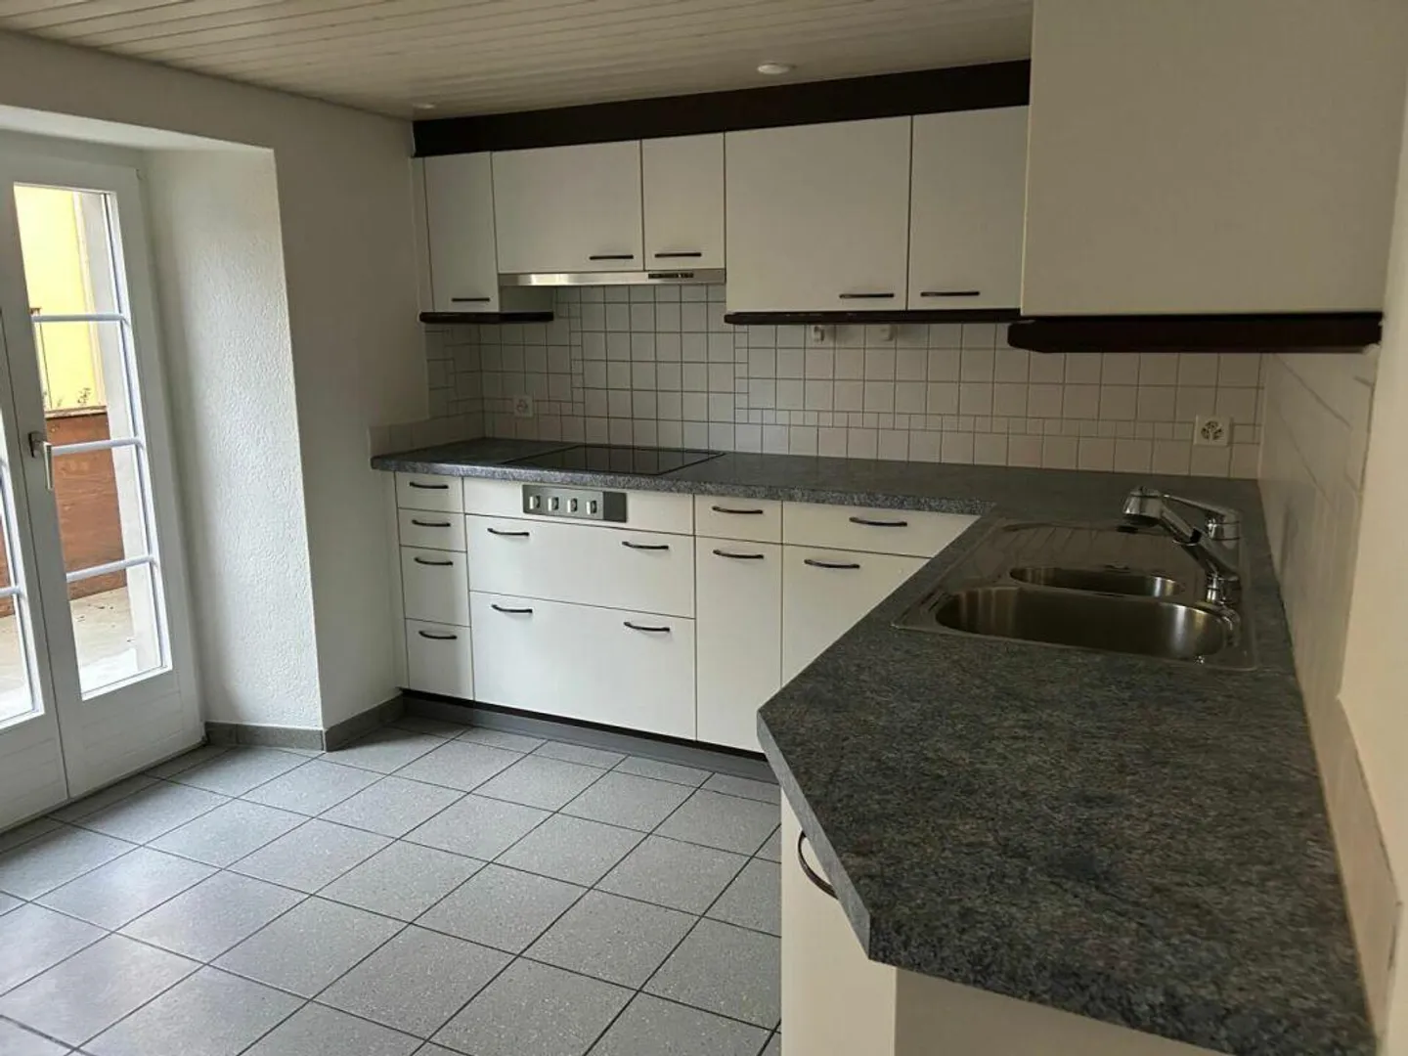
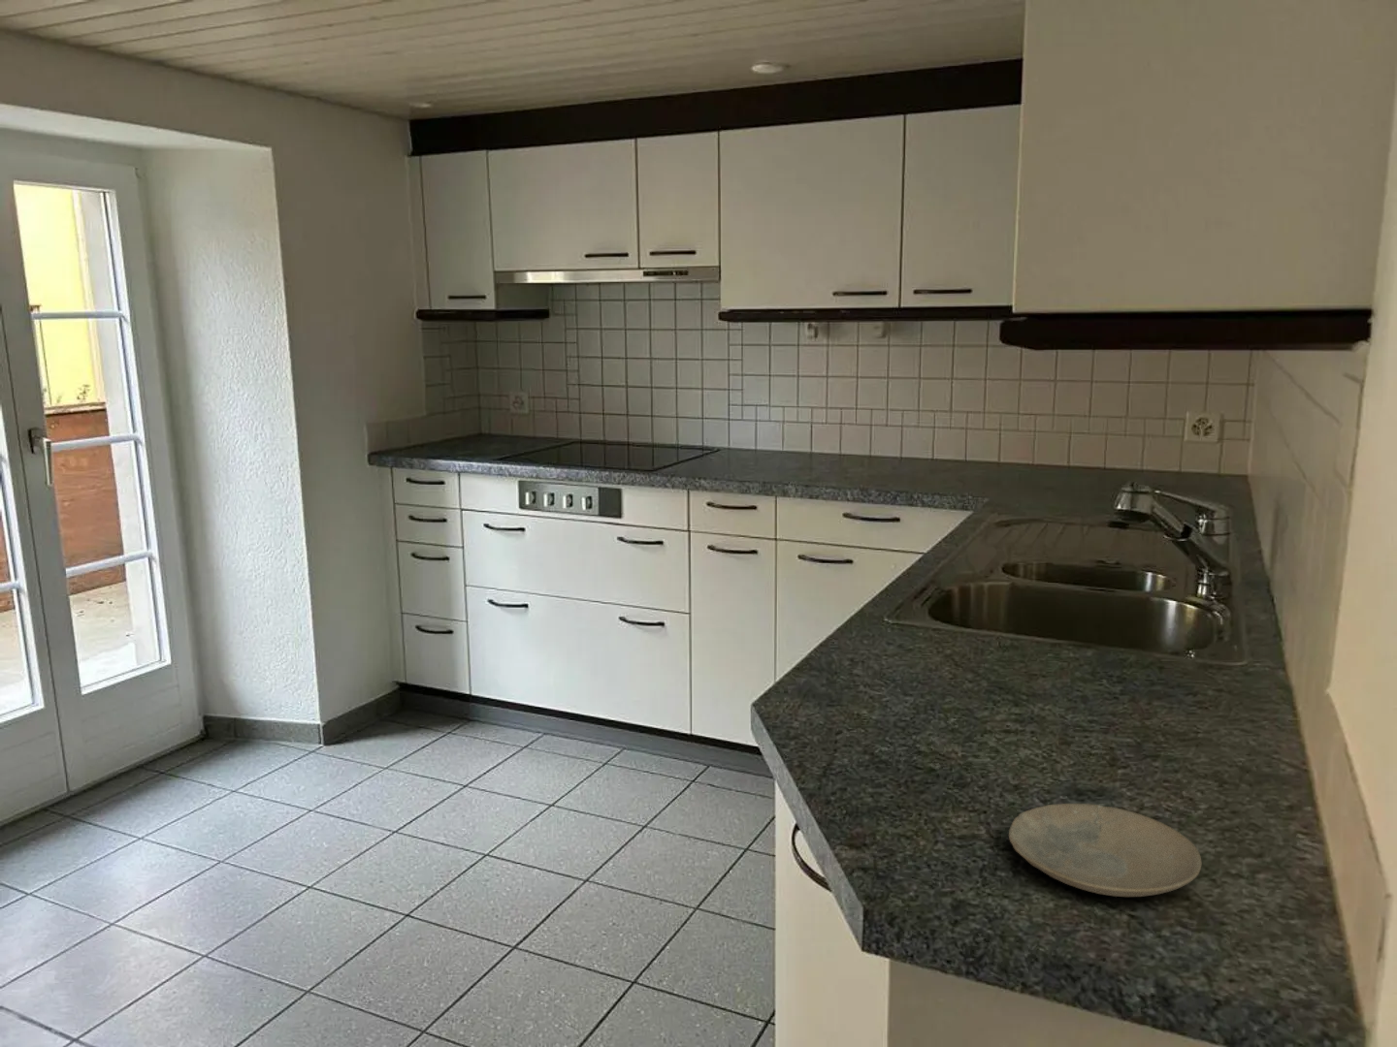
+ plate (1101, 855)
